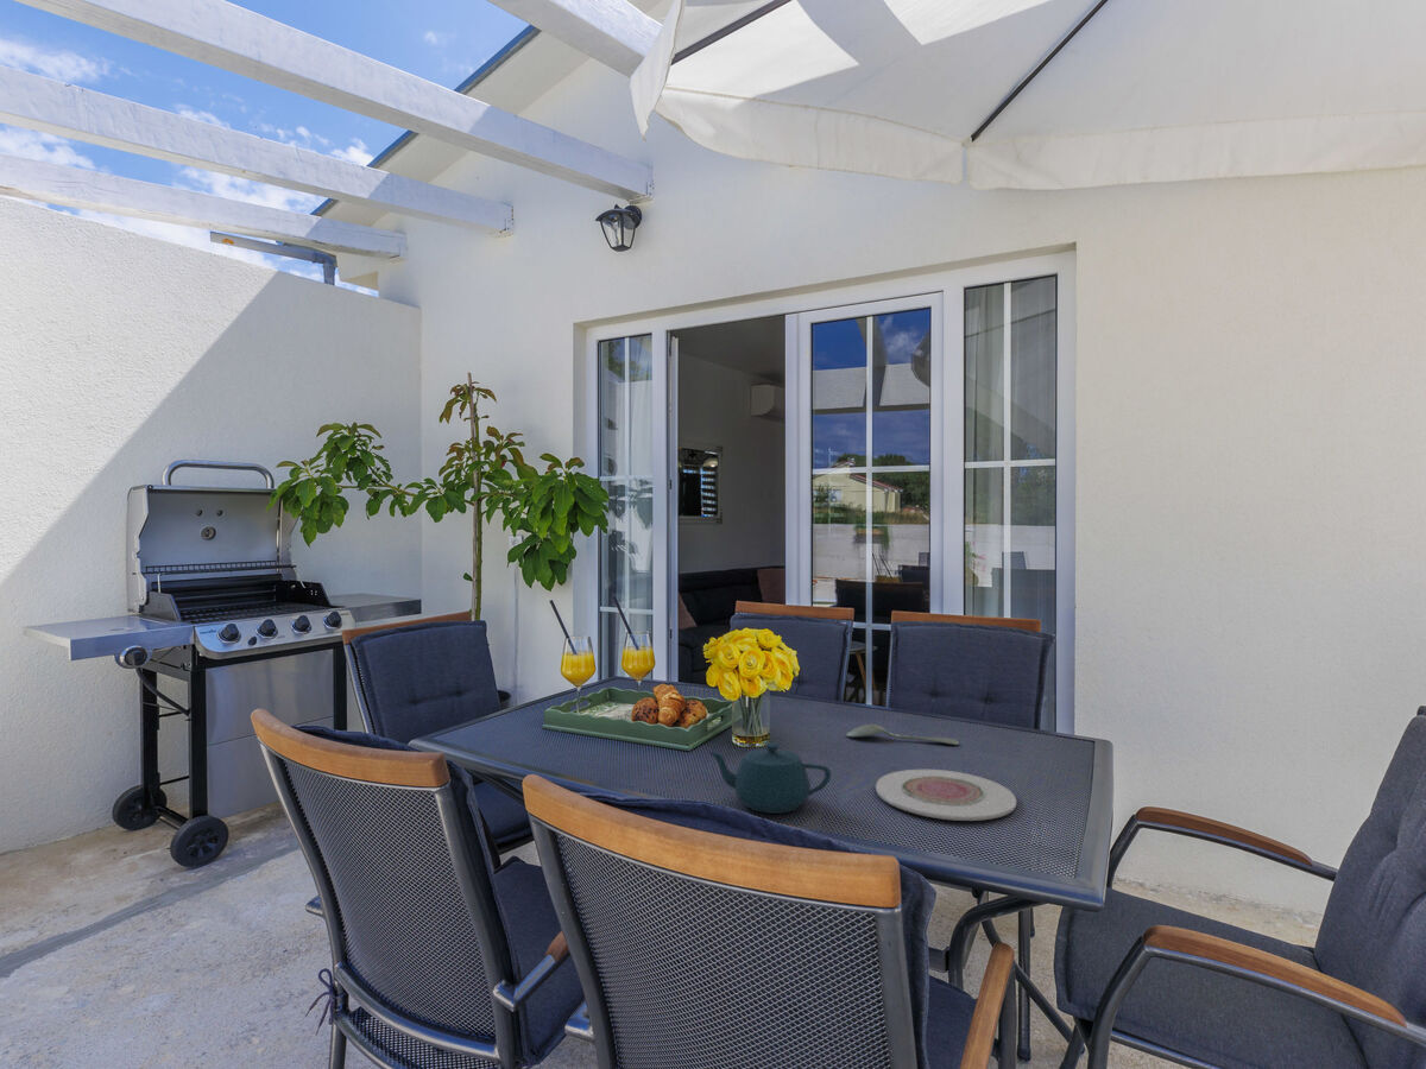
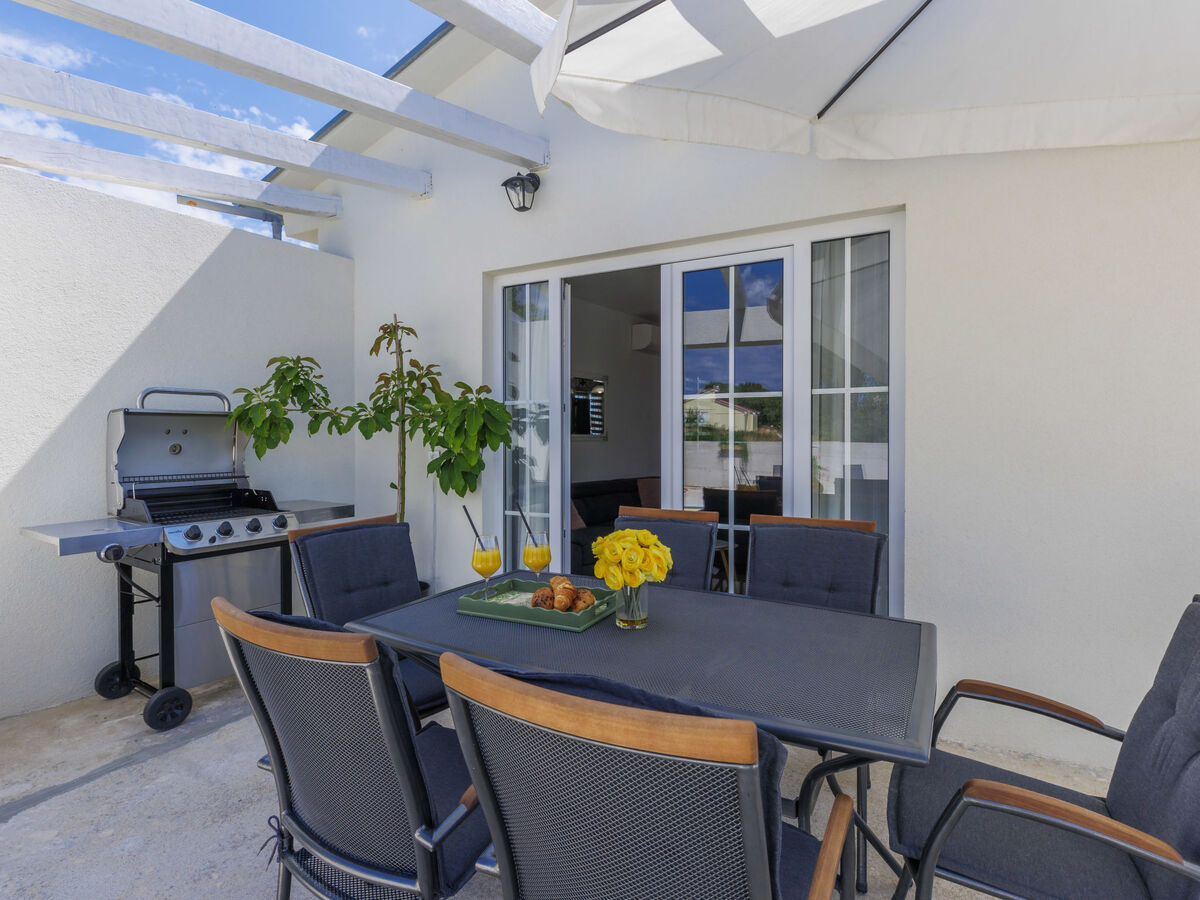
- teapot (768, 773)
- spoon (901, 735)
- plate (944, 791)
